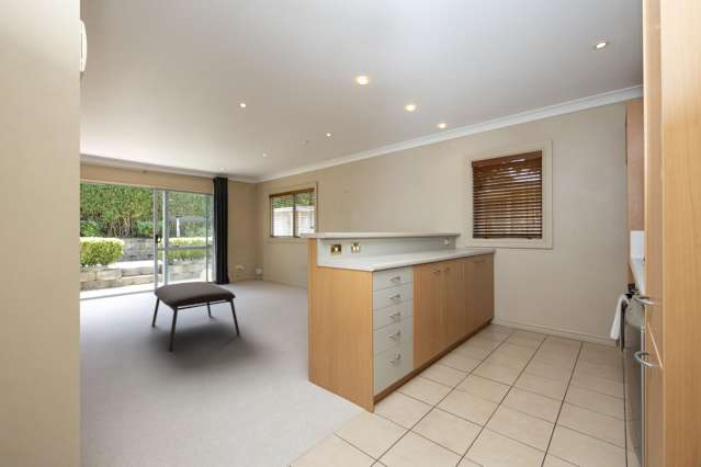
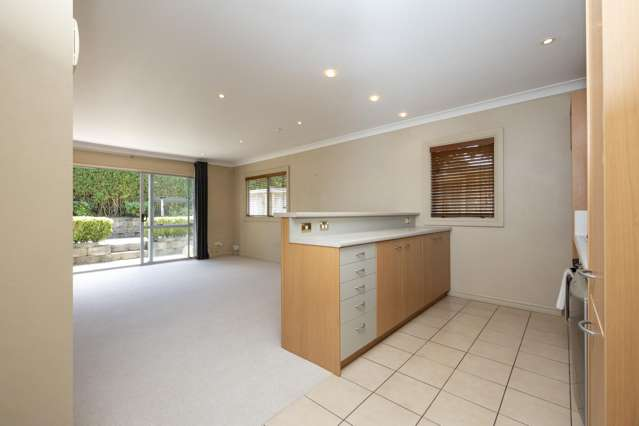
- coffee table (193, 307)
